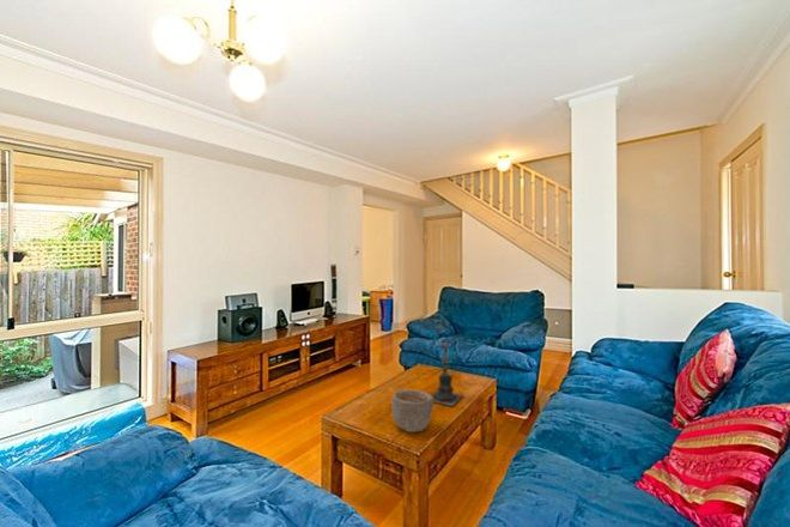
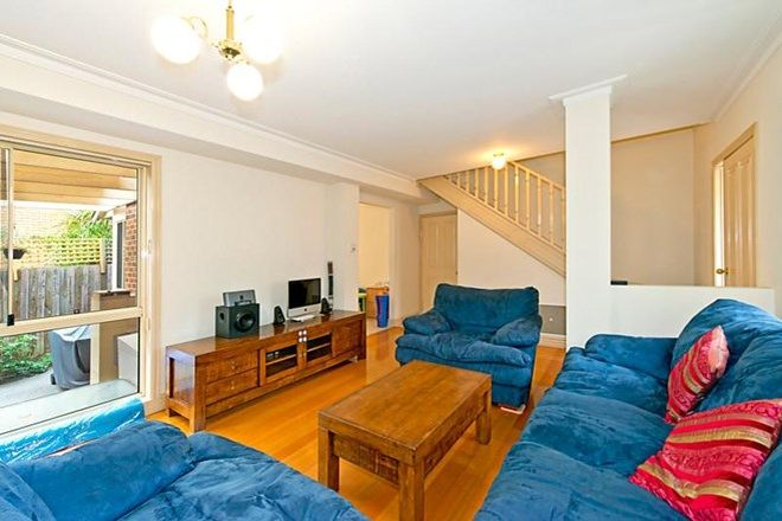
- candle holder (444, 365)
- bowl (412, 411)
